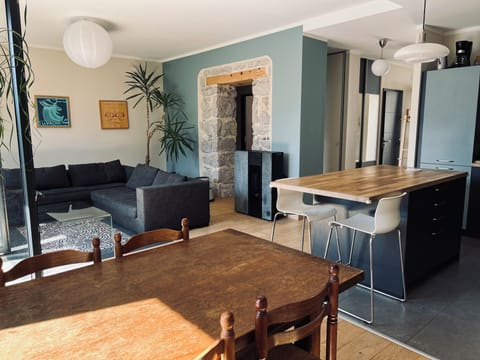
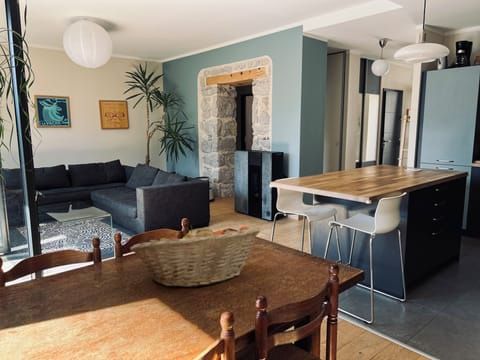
+ fruit basket (197, 248)
